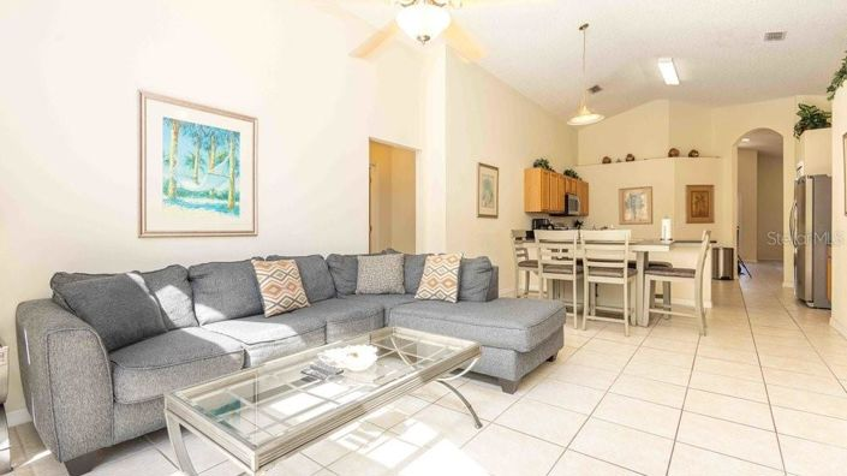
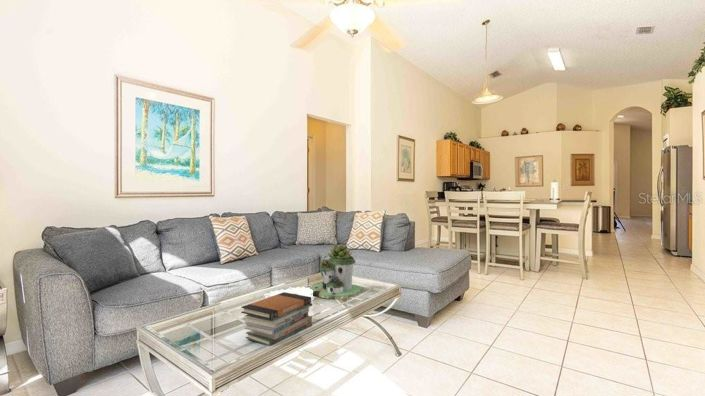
+ succulent planter (334, 267)
+ book stack (278, 317)
